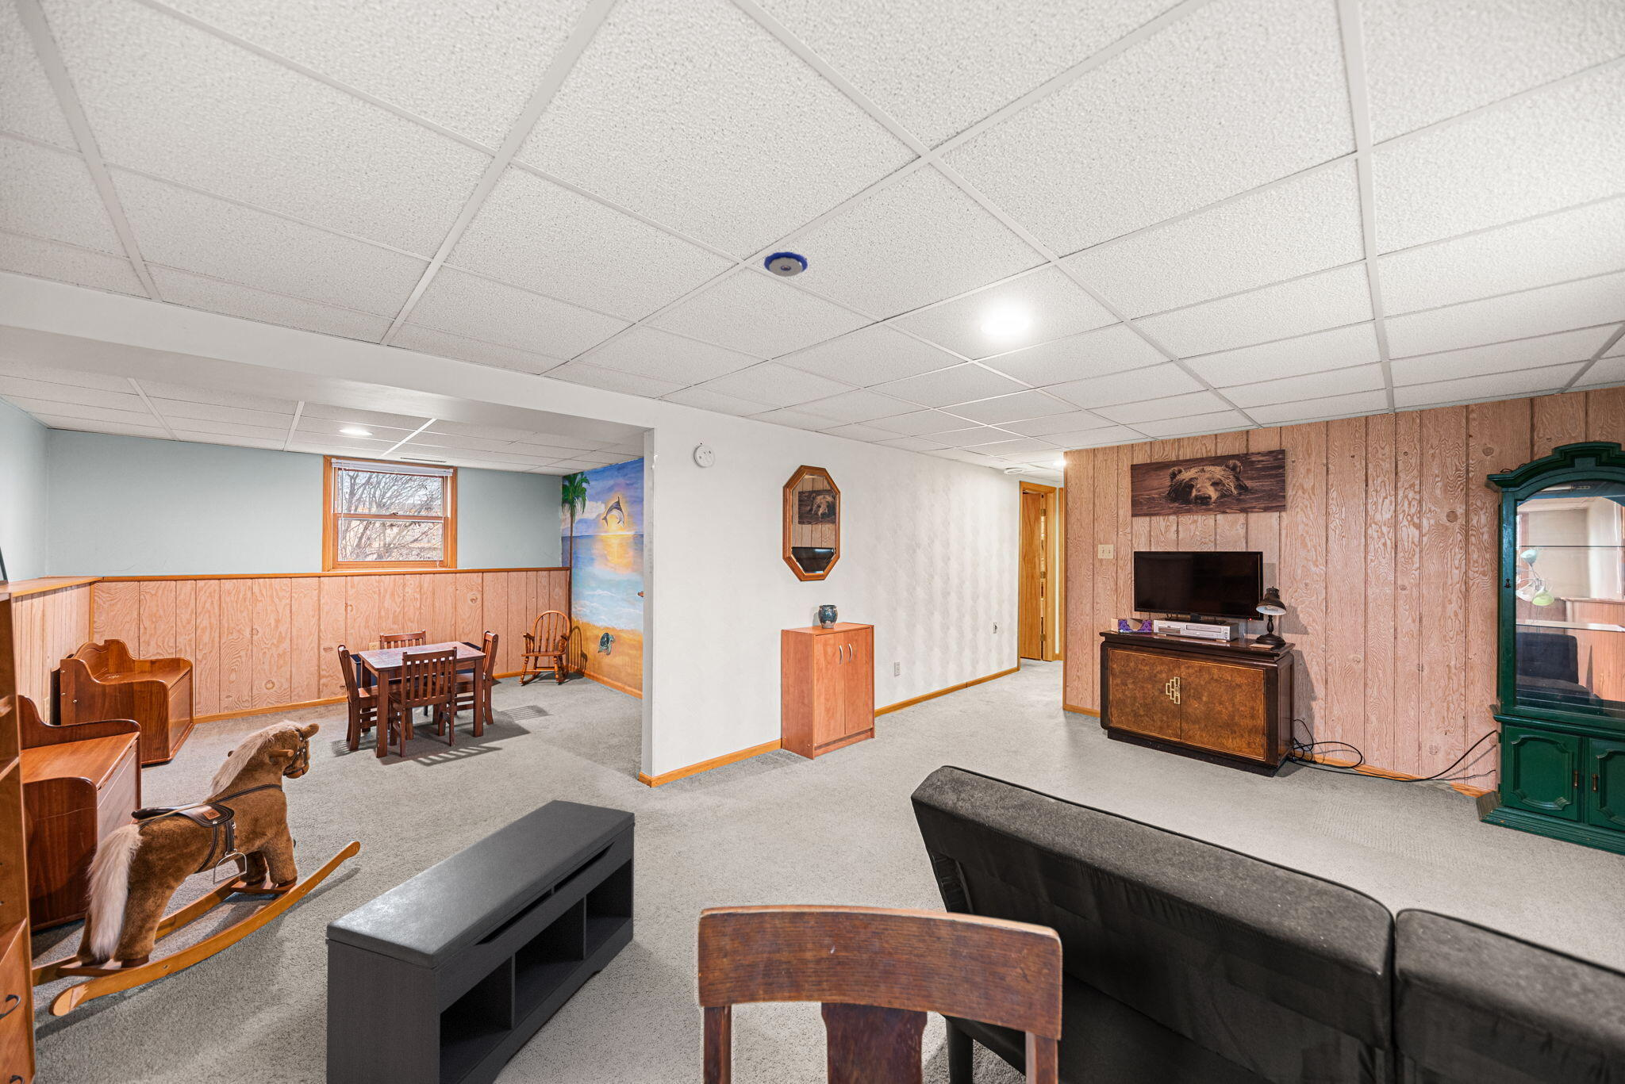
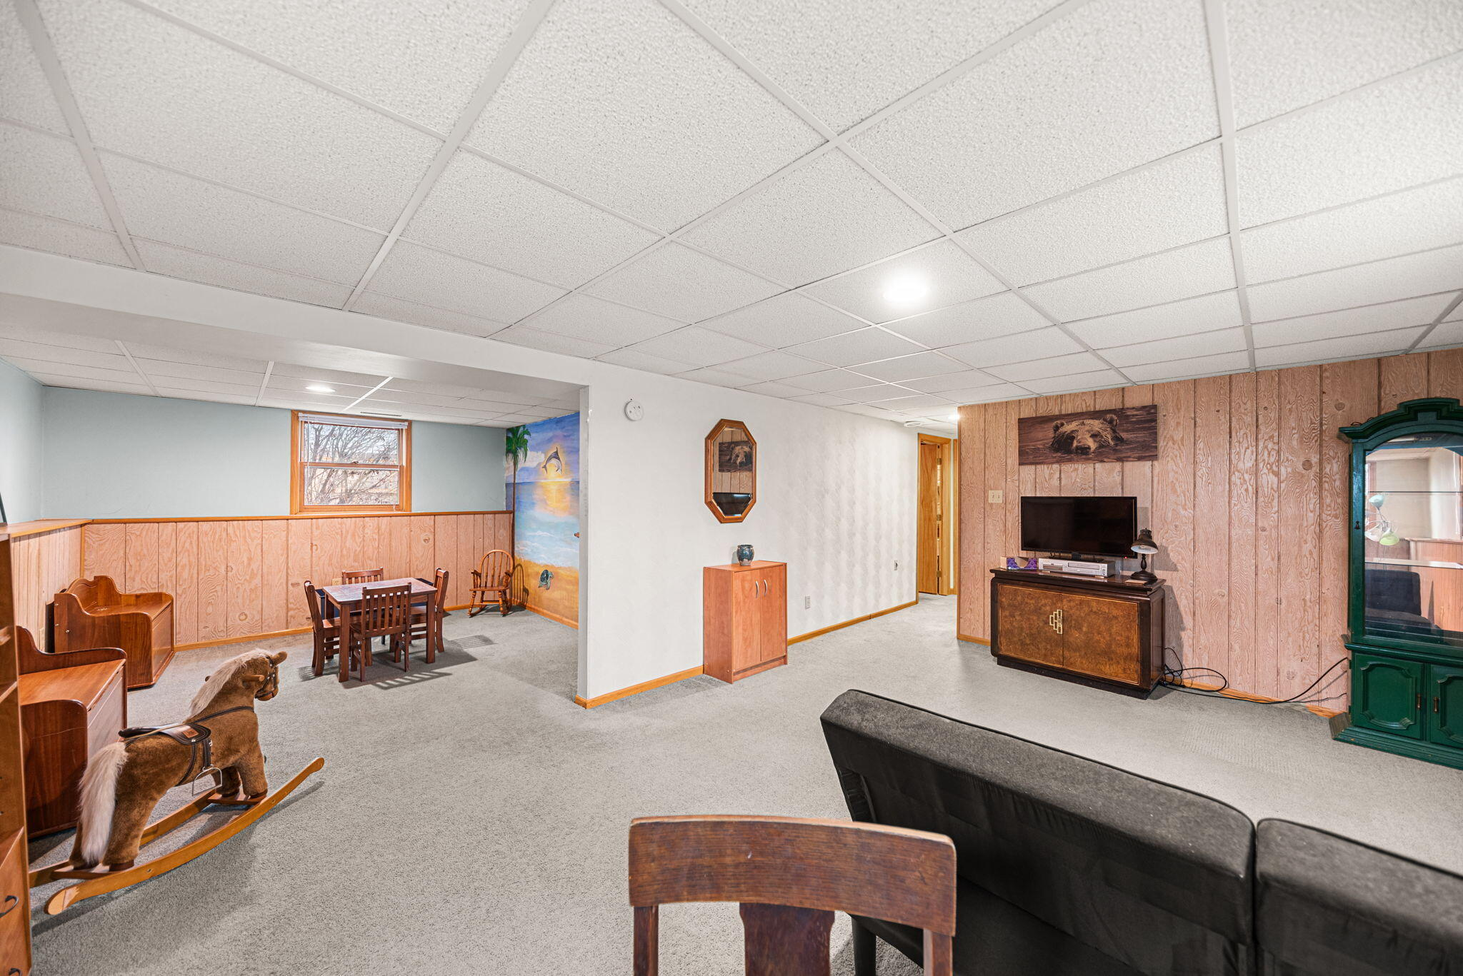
- bench (507, 930)
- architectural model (785, 261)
